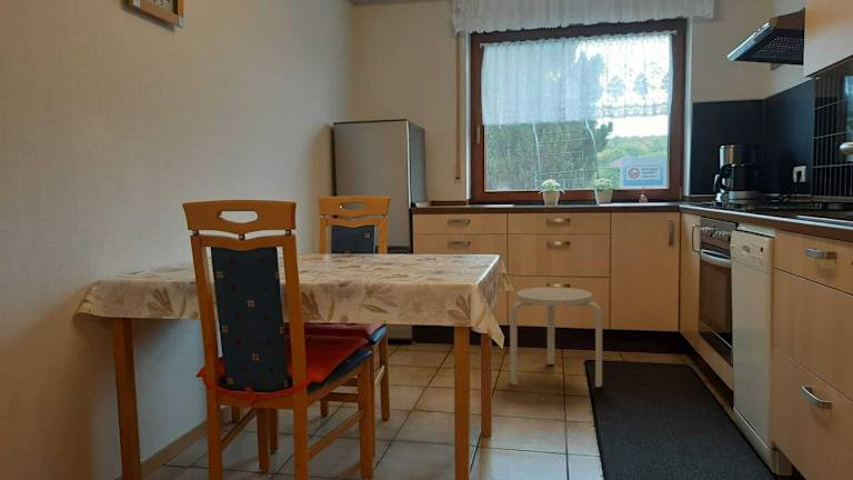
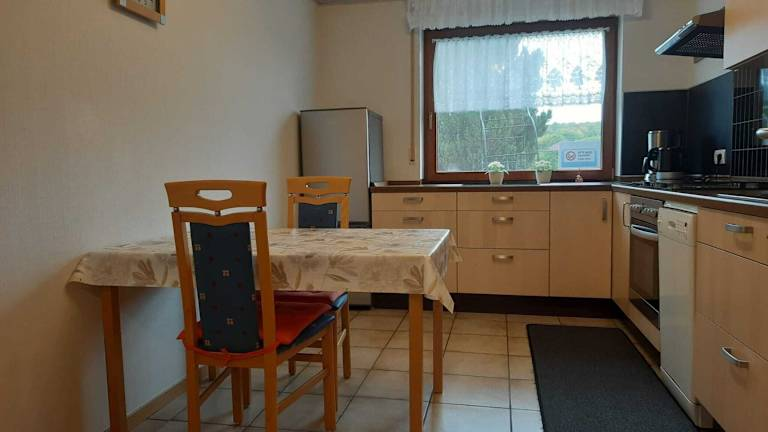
- stool (549, 336)
